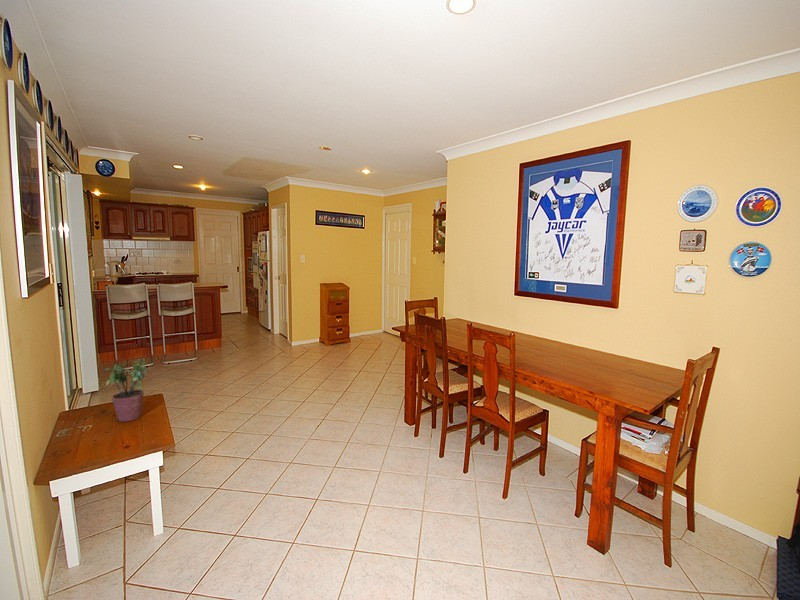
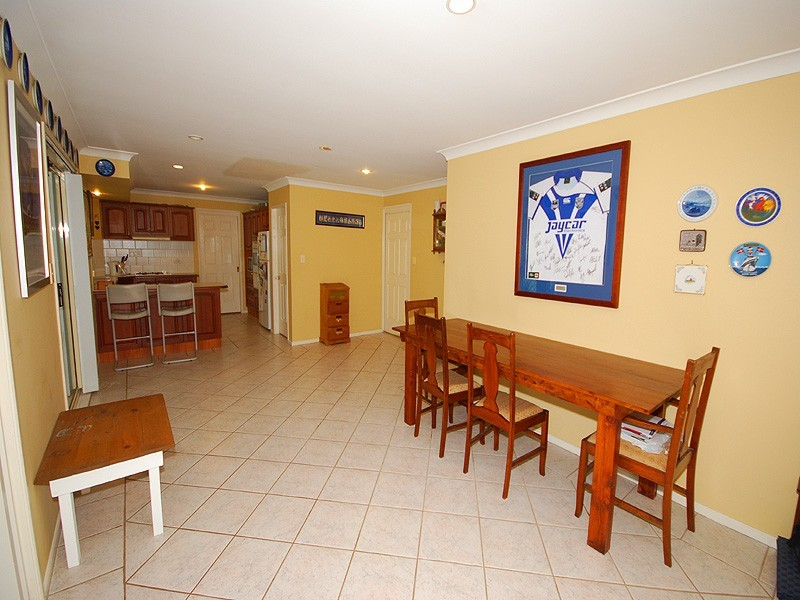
- potted plant (125, 389)
